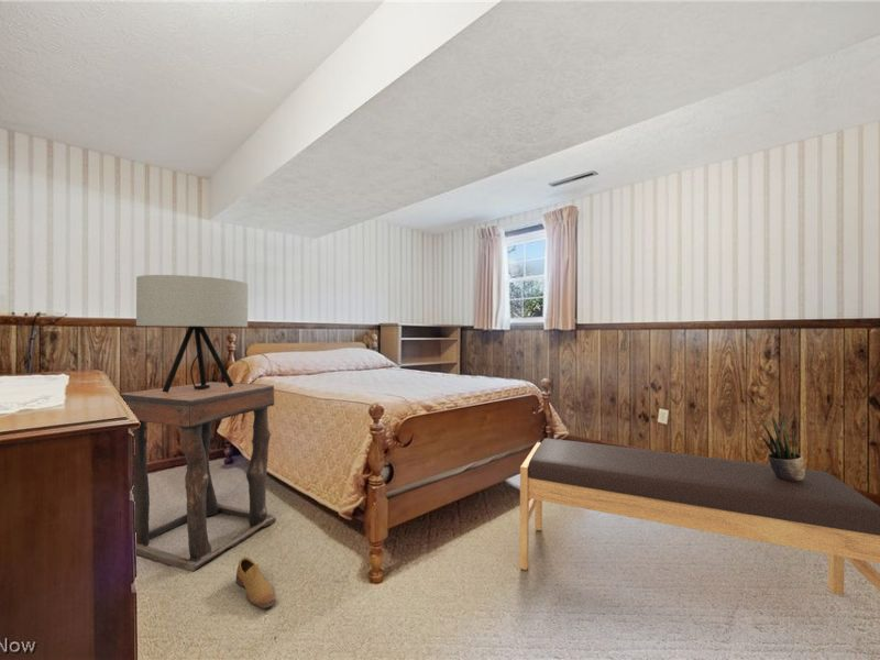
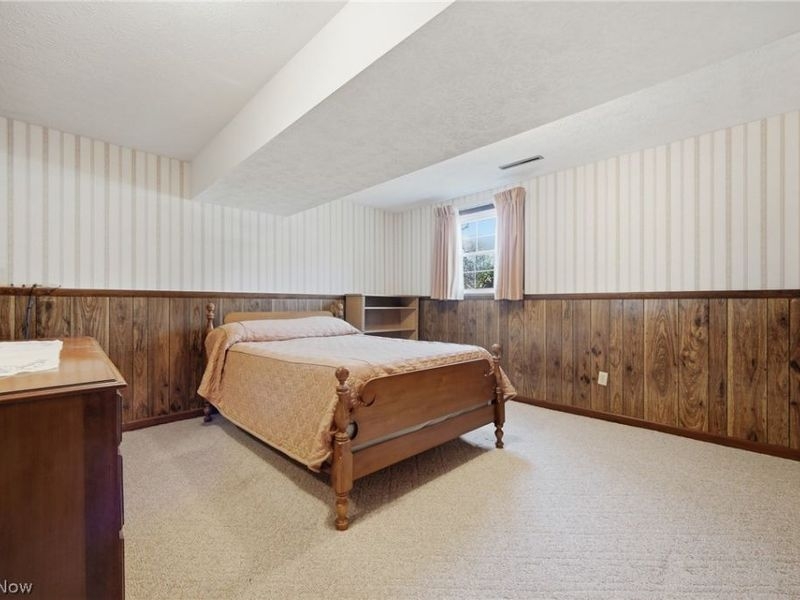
- bench (672, 521)
- shoe (256, 579)
- potted plant (781, 444)
- side table (201, 461)
- table lamp (195, 334)
